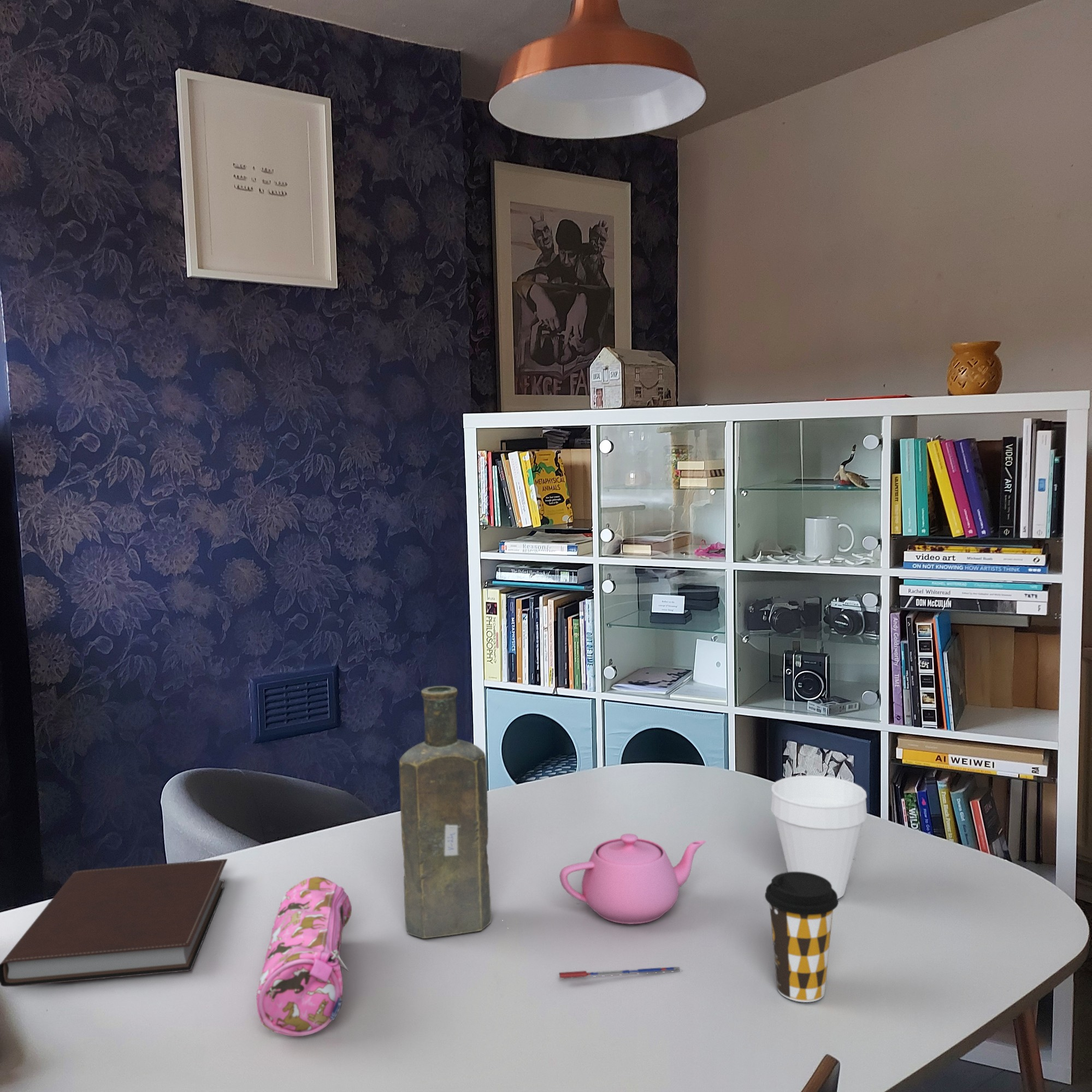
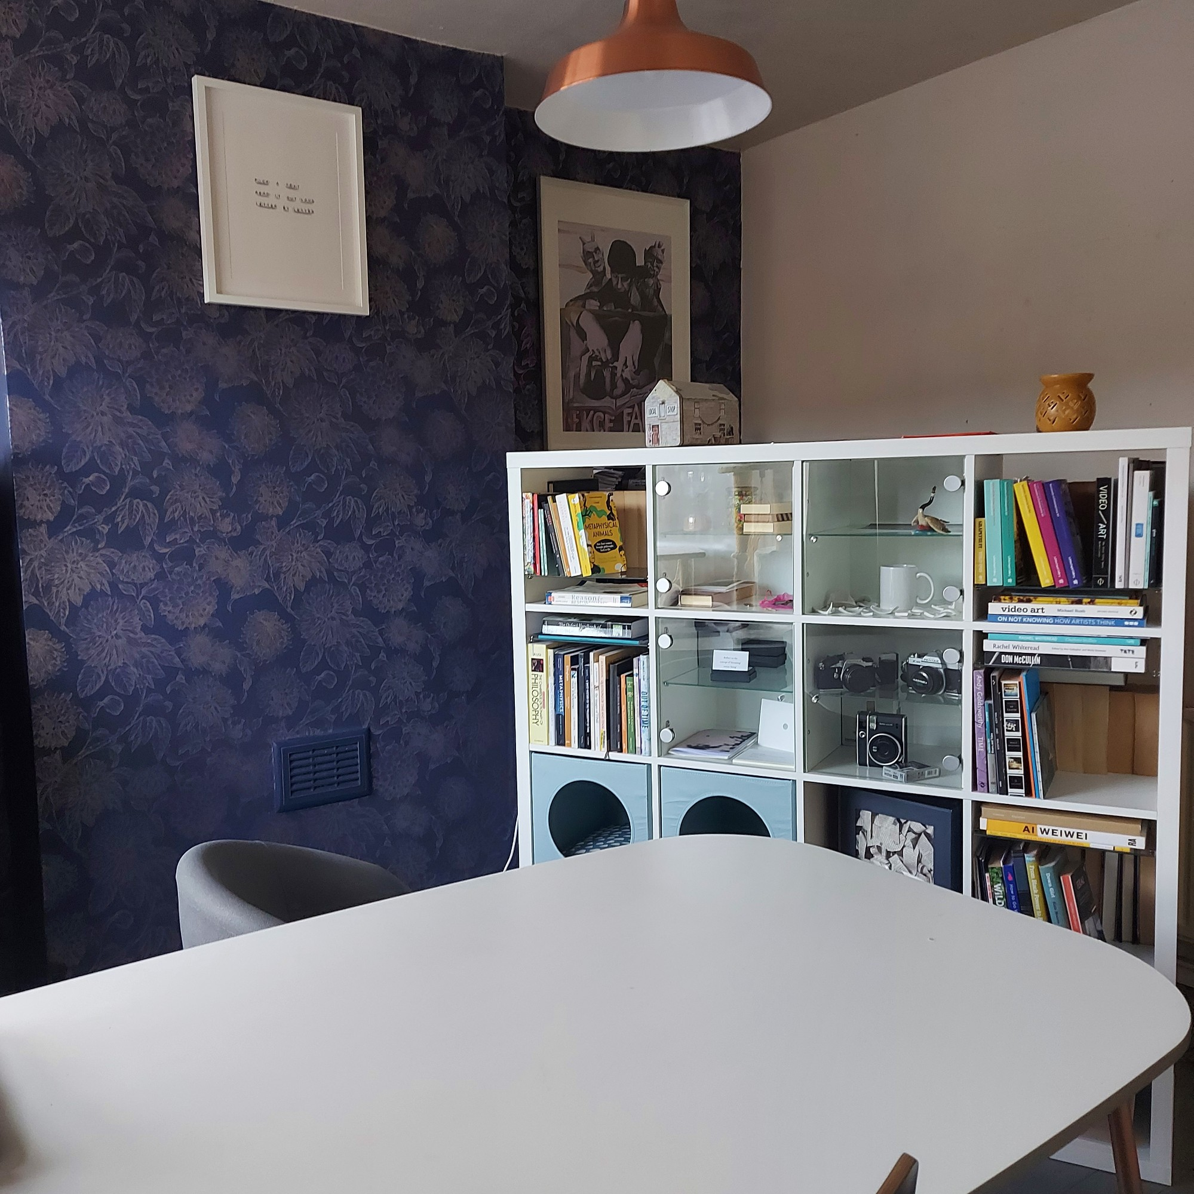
- bottle (451, 807)
- pen (620, 971)
- notebook (126, 916)
- coffee cup (801, 937)
- cup (818, 840)
- pencil case (308, 949)
- teapot (634, 872)
